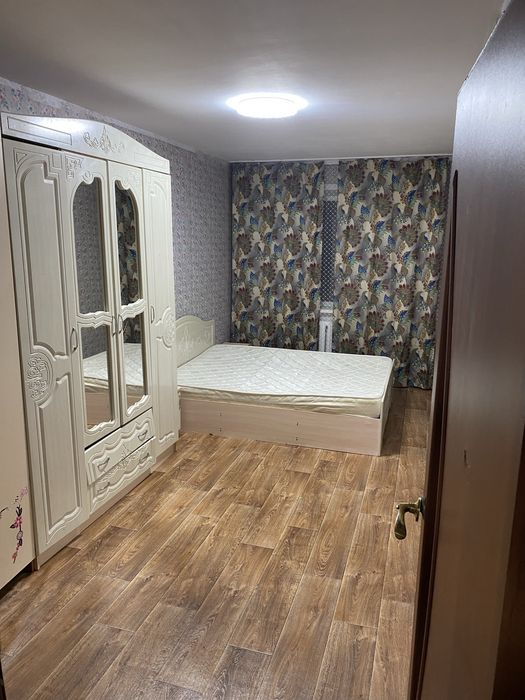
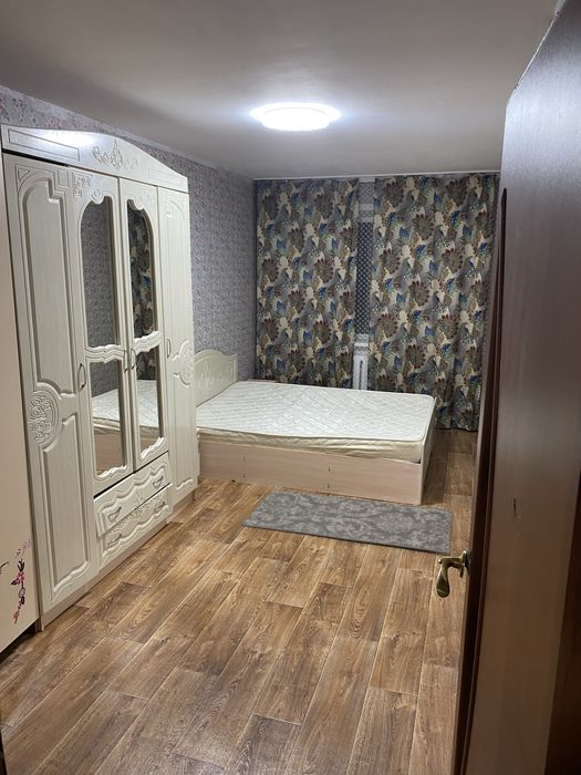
+ rug (350, 517)
